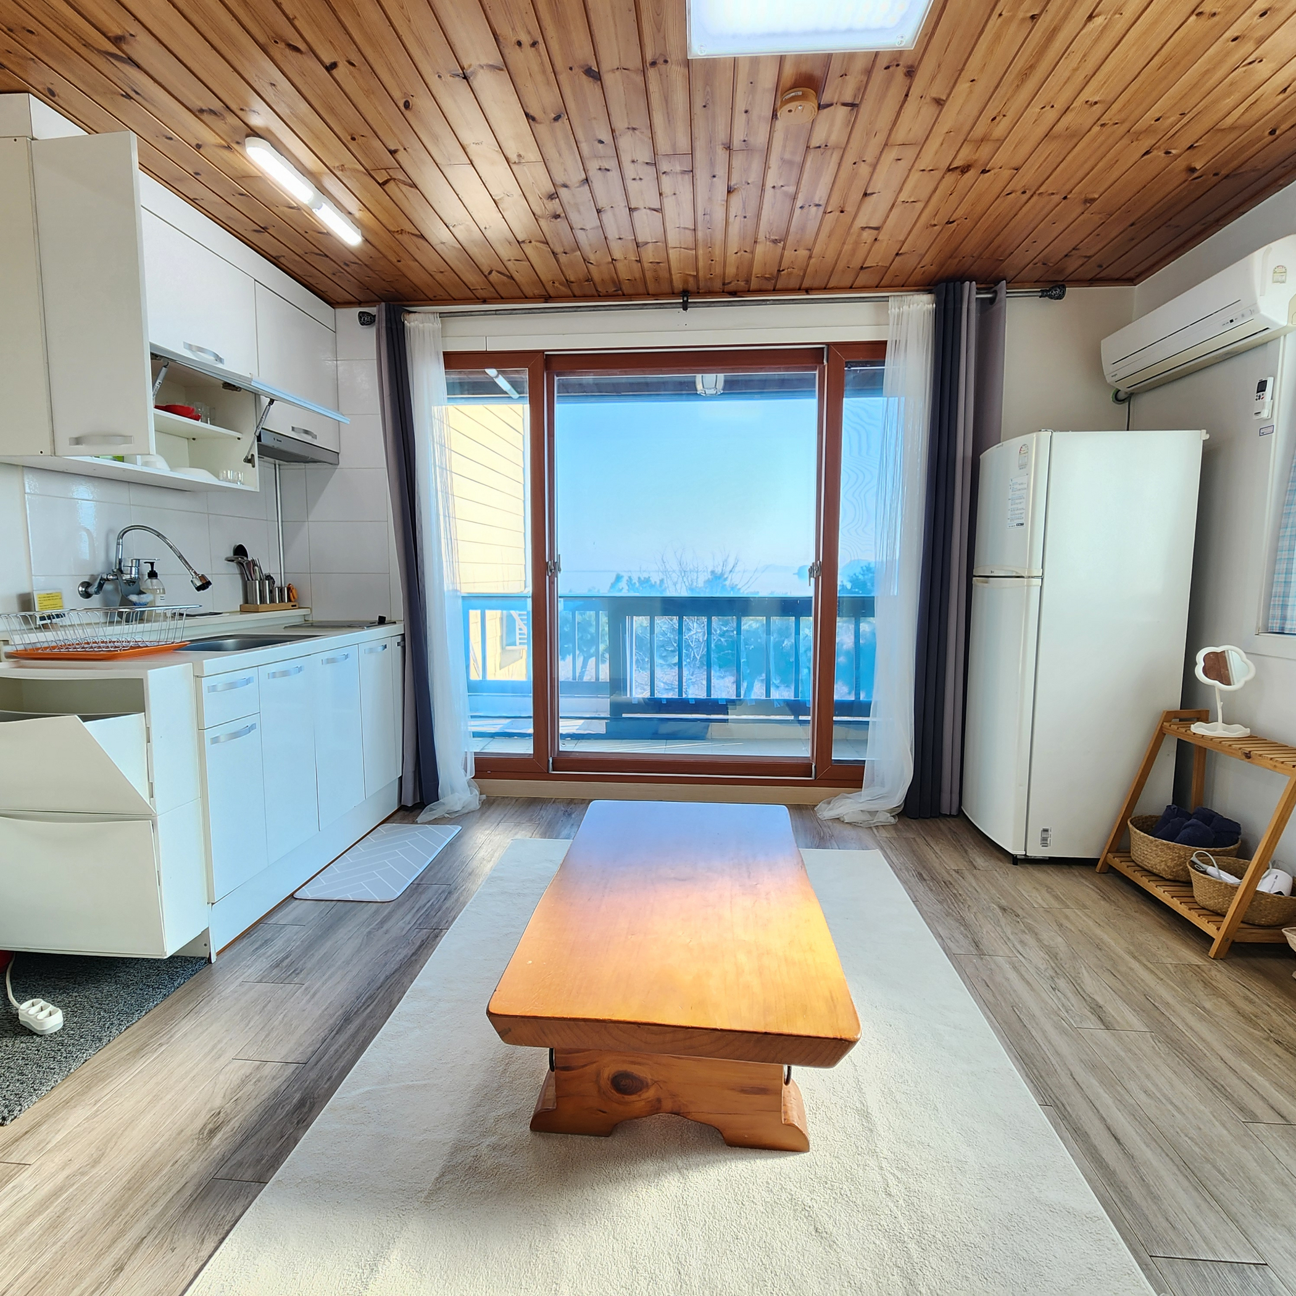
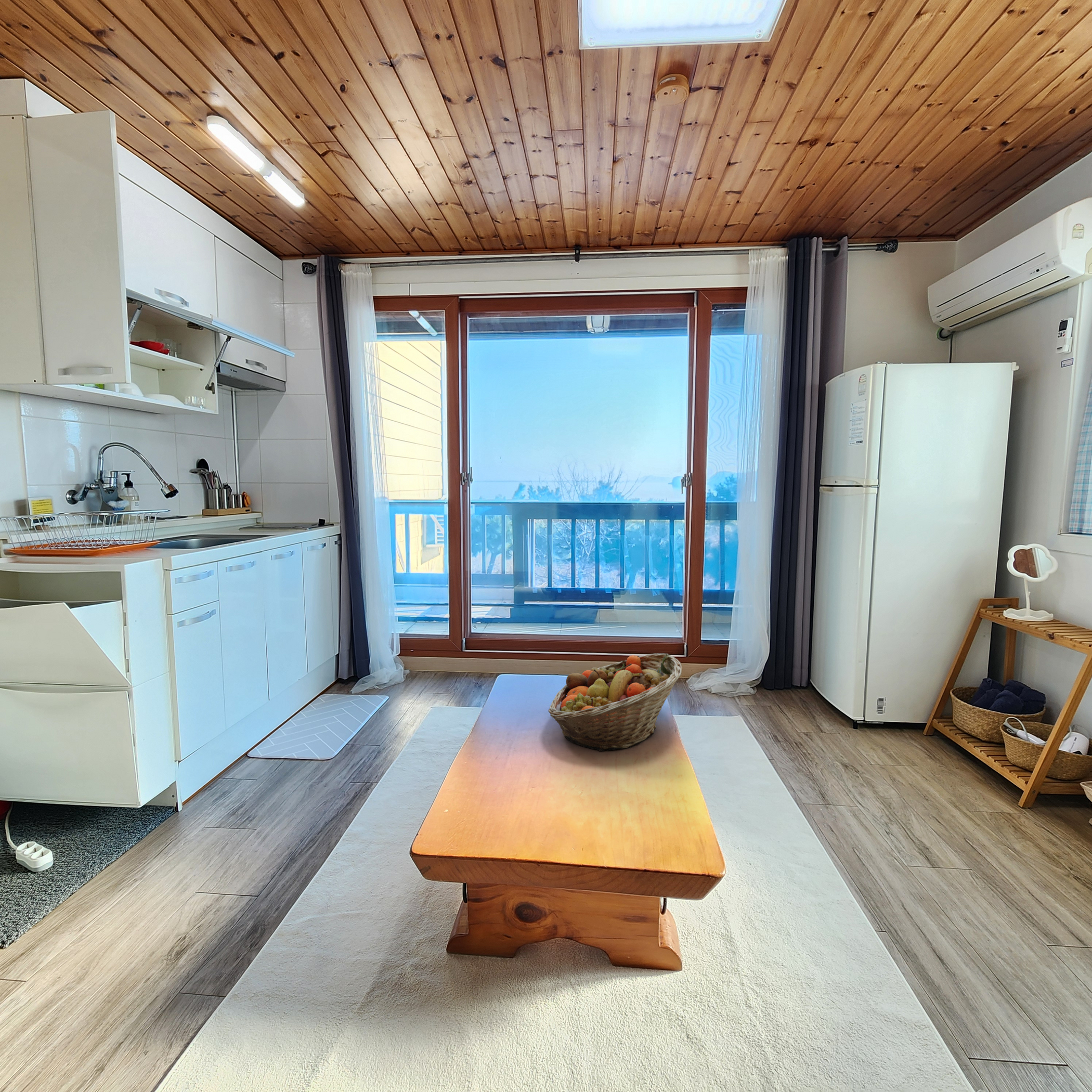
+ fruit basket (616, 695)
